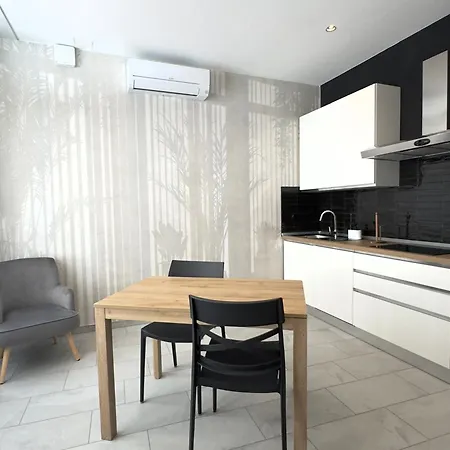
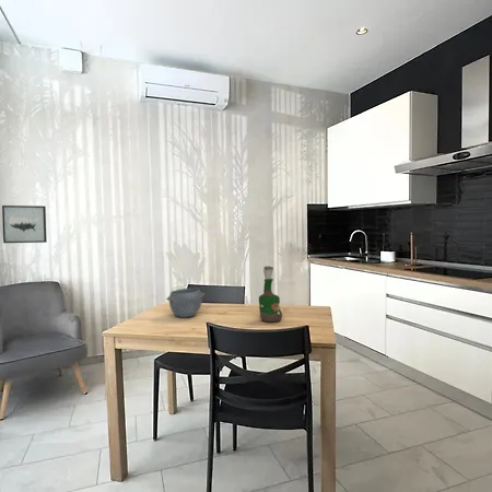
+ wall art (24, 224)
+ bowl (186, 302)
+ grog bottle (270, 293)
